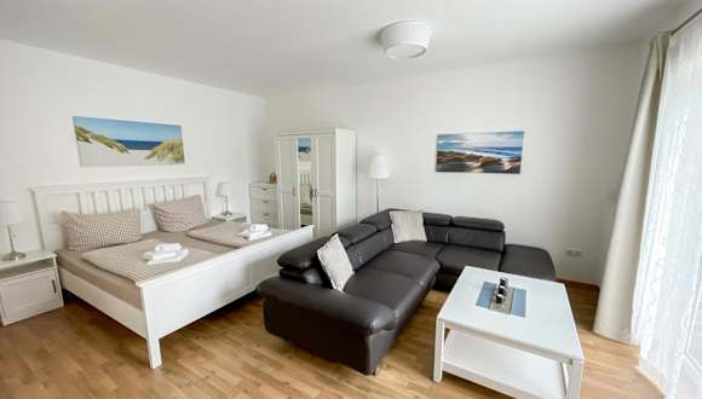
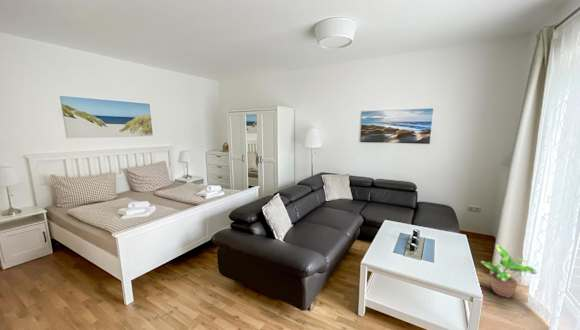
+ potted plant (507, 272)
